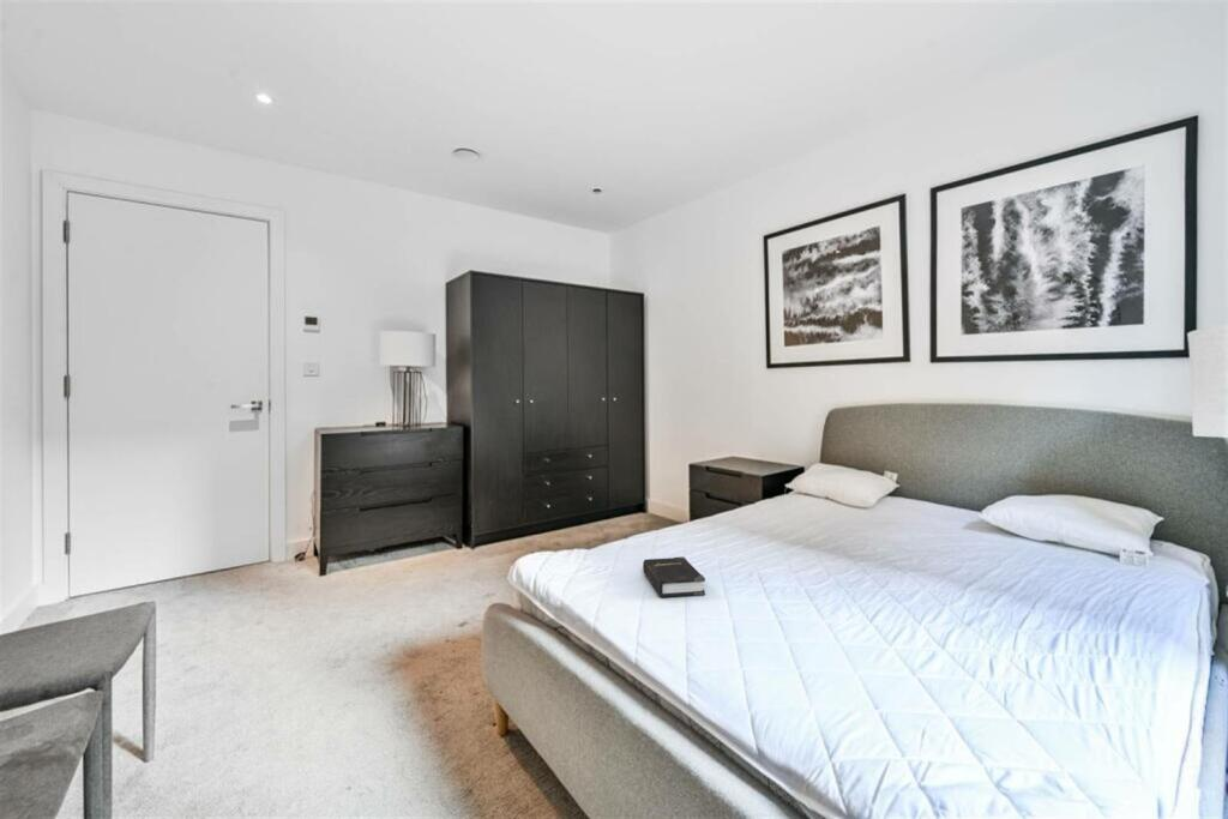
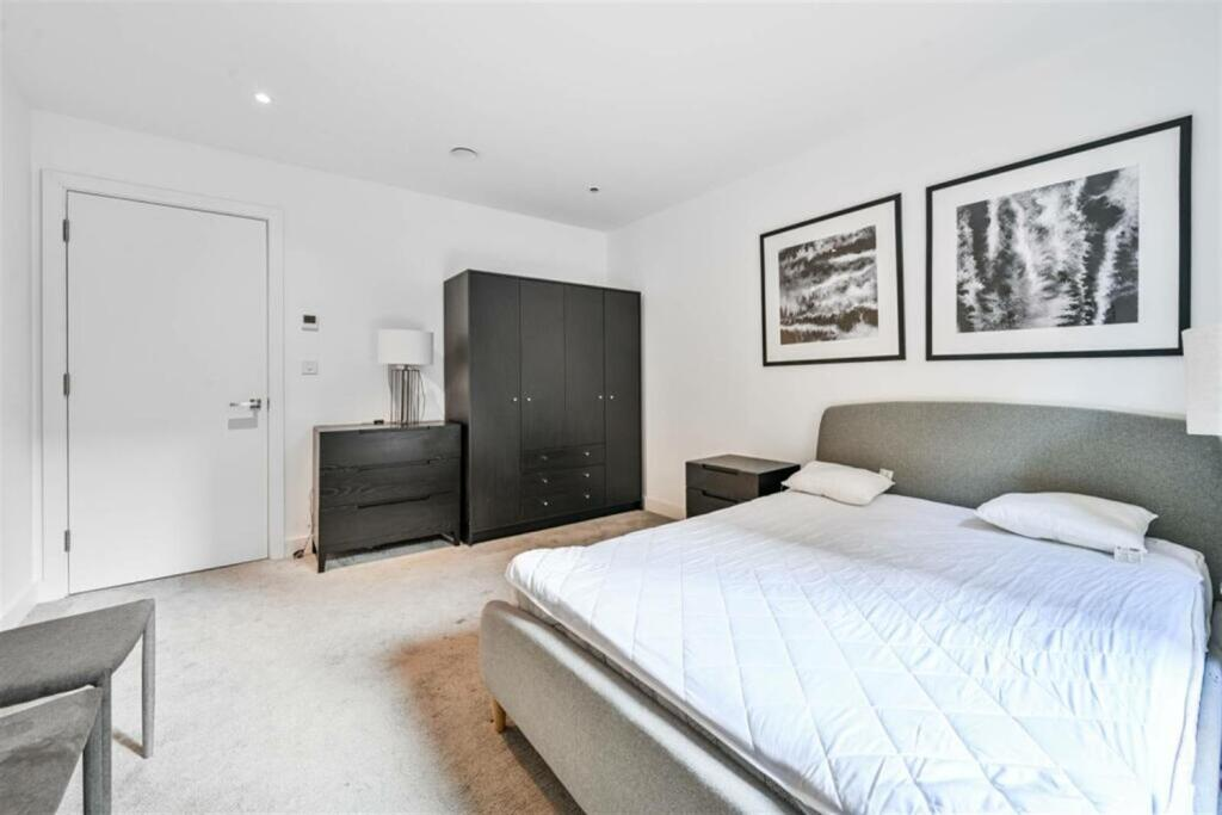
- hardback book (672, 576)
